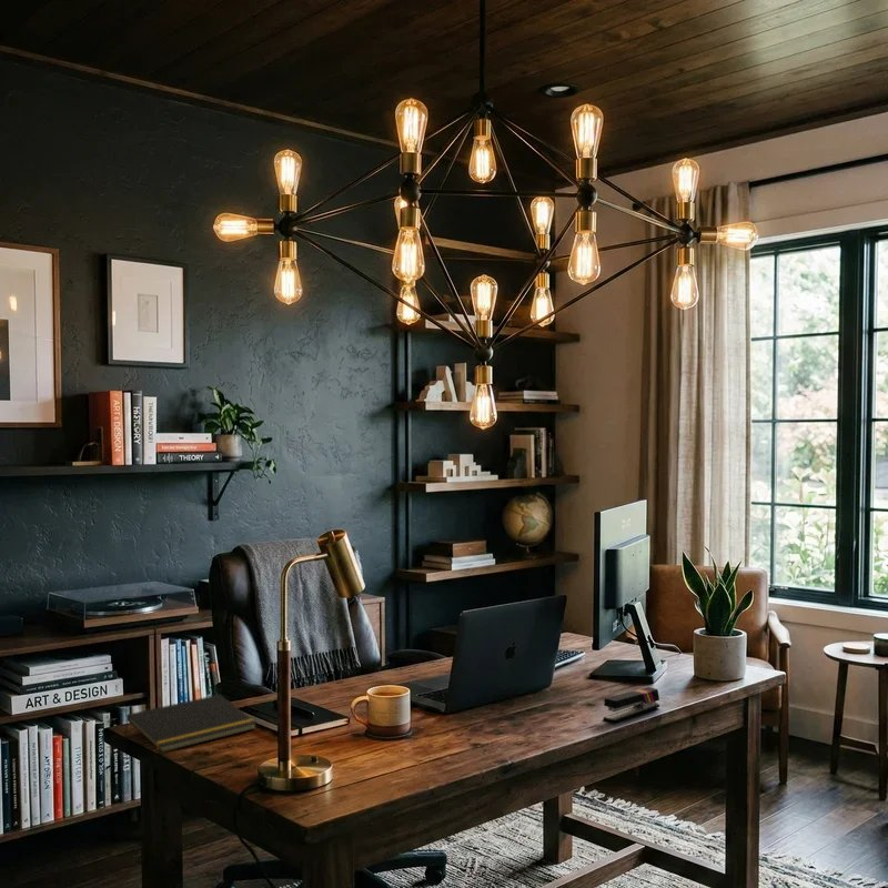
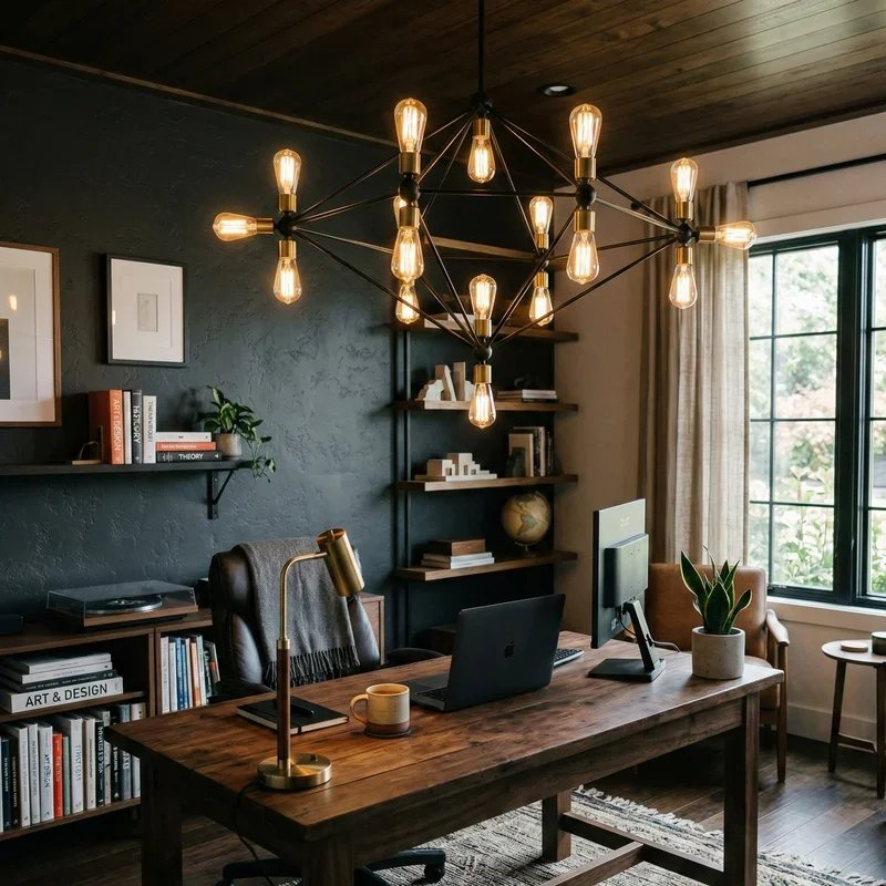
- stapler (632, 702)
- notepad (192, 722)
